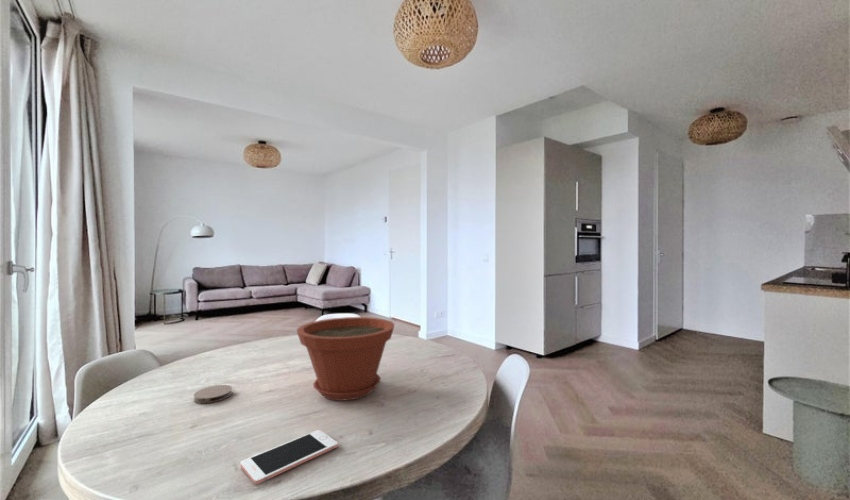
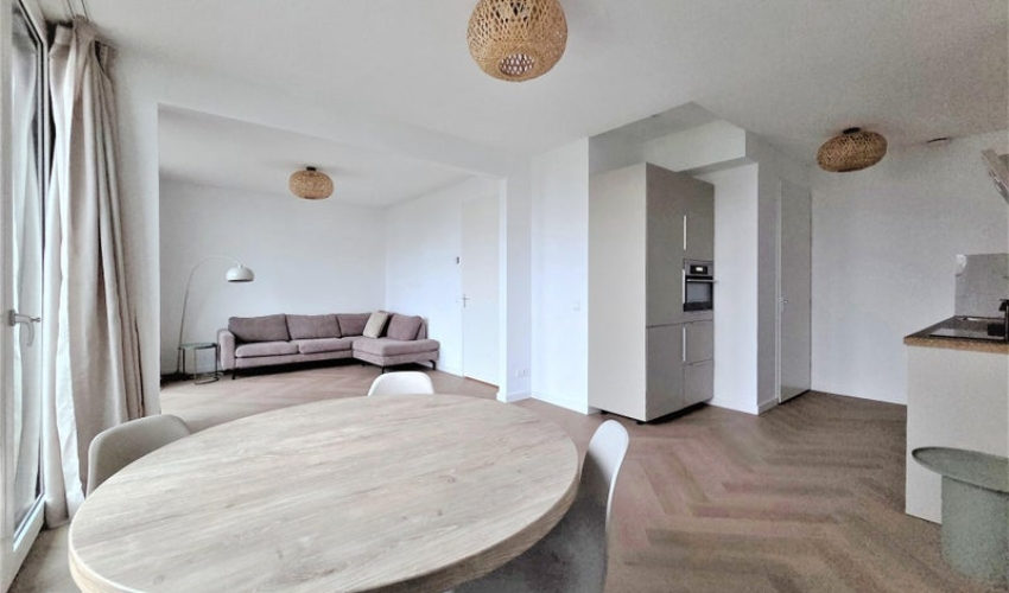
- cell phone (291, 453)
- coaster (213, 393)
- plant pot (347, 358)
